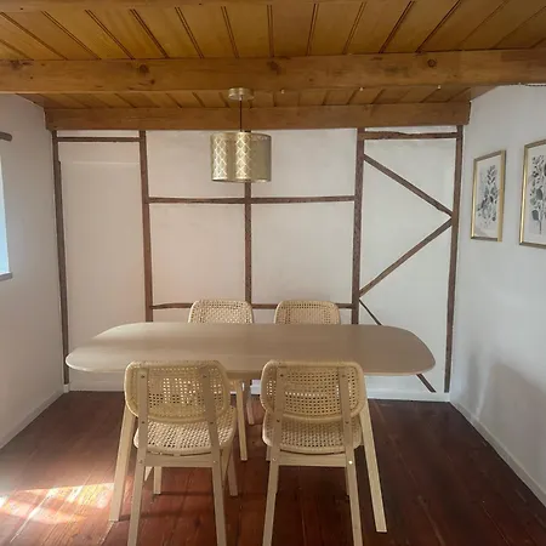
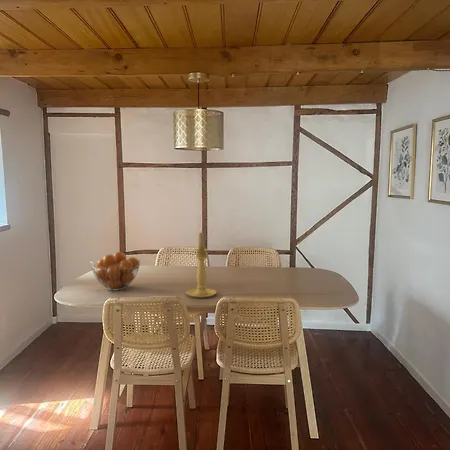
+ fruit basket (116, 270)
+ candle holder (201, 263)
